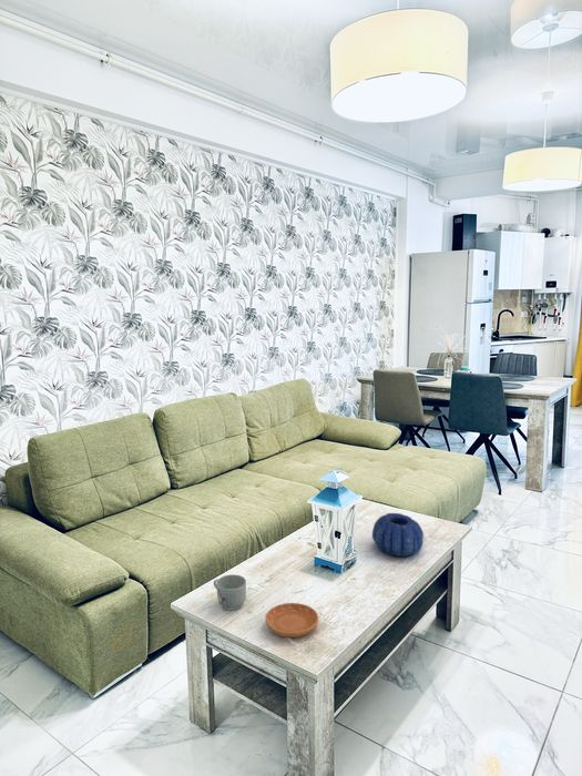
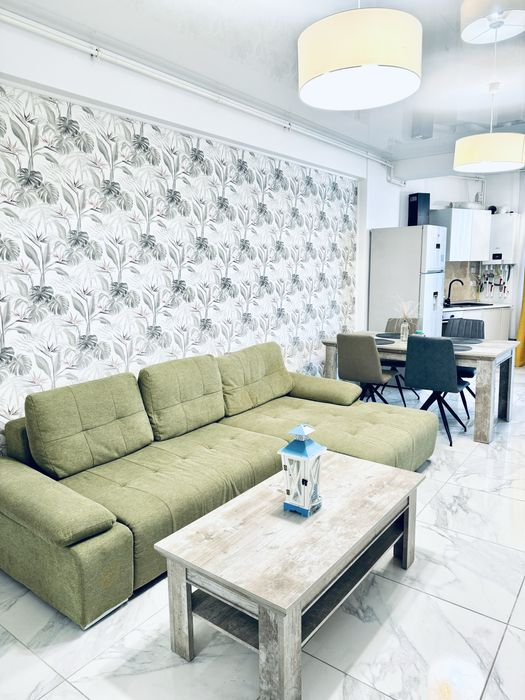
- mug (228, 591)
- saucer (292, 621)
- decorative bowl (397, 533)
